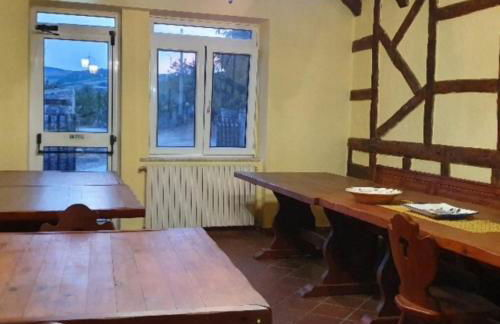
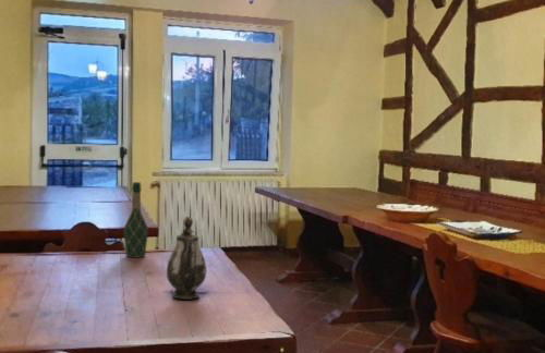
+ teapot (186, 256)
+ wine bottle (135, 219)
